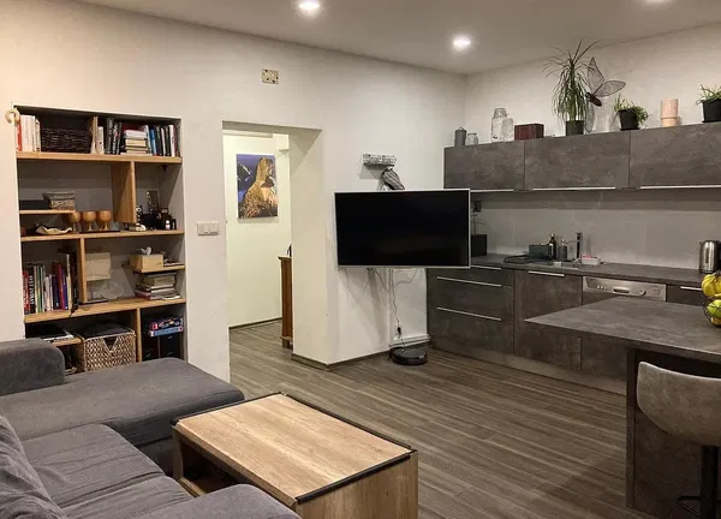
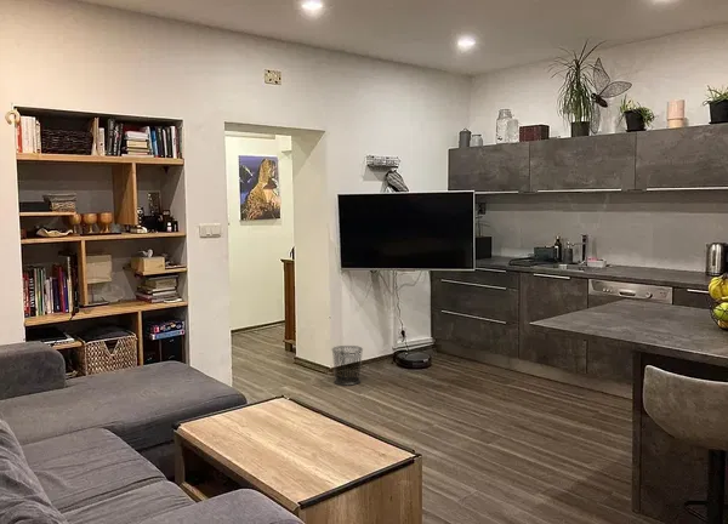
+ waste bin (347, 365)
